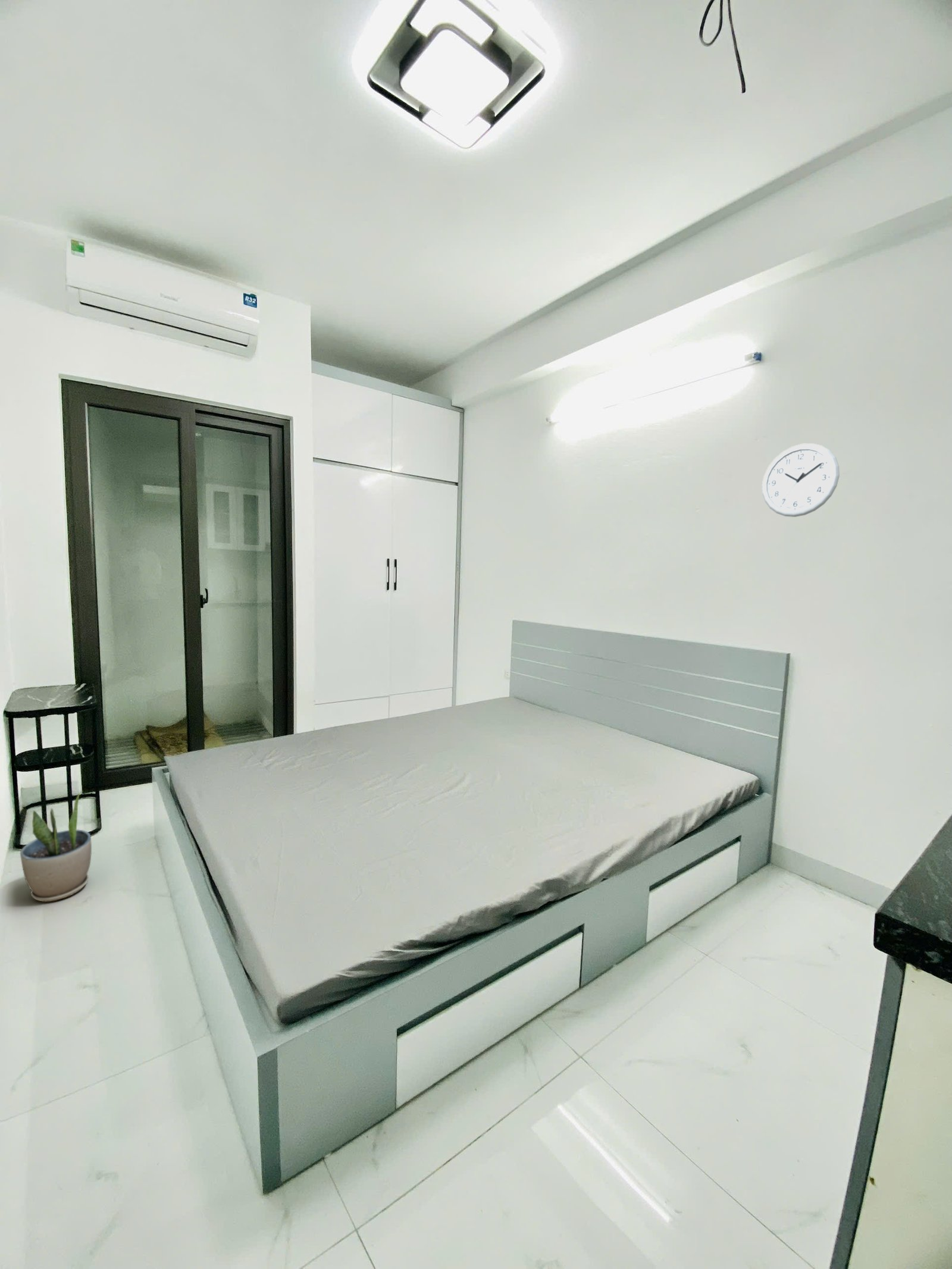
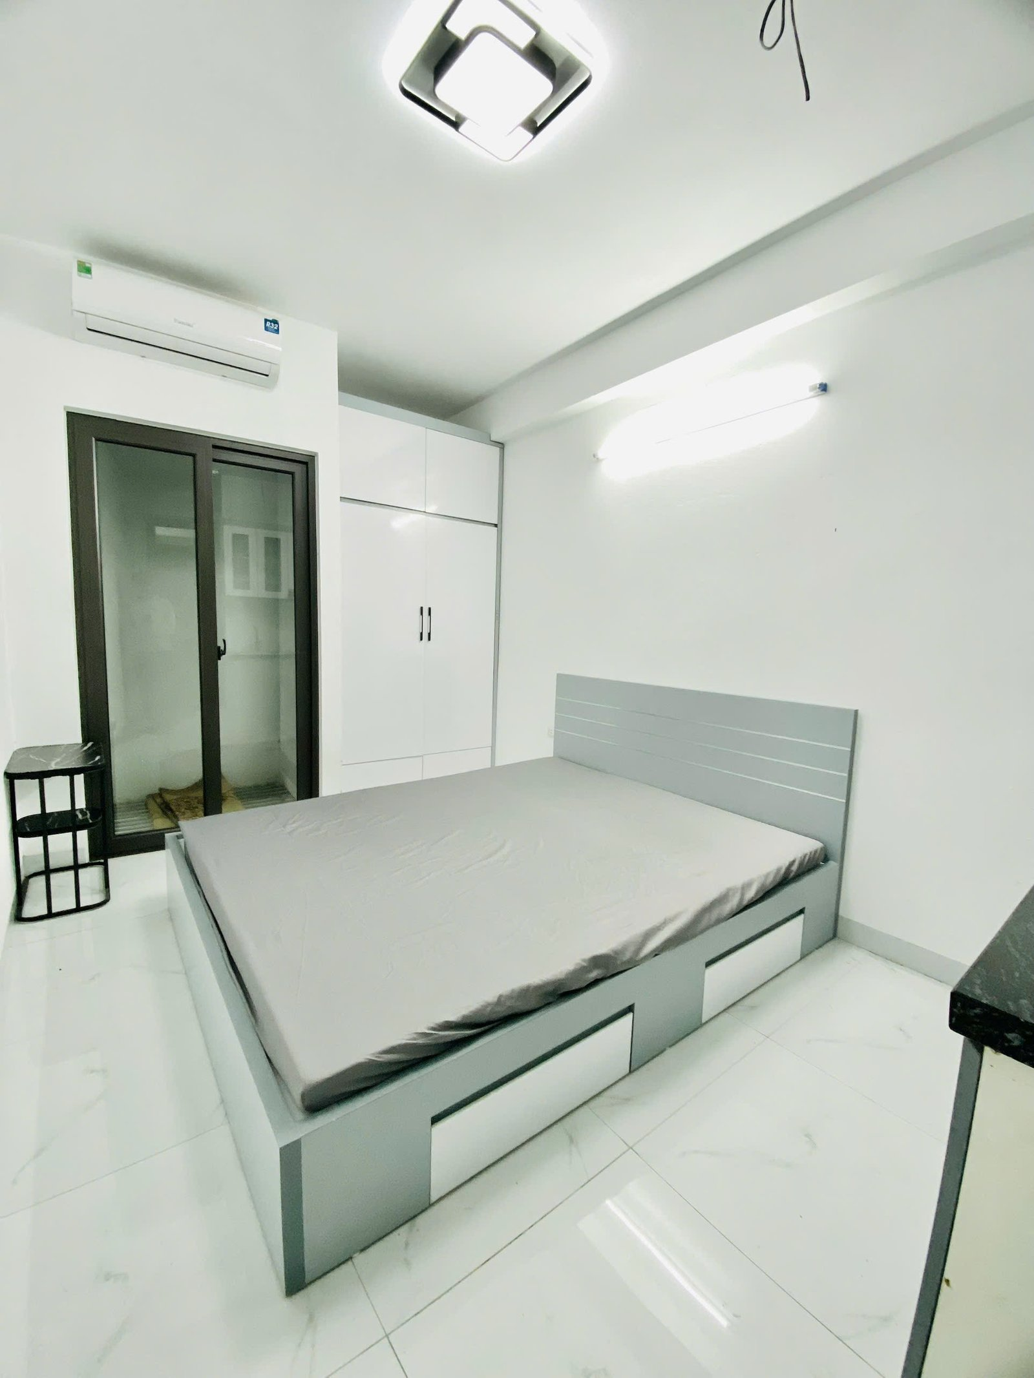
- wall clock (797, 480)
- potted plant (57, 841)
